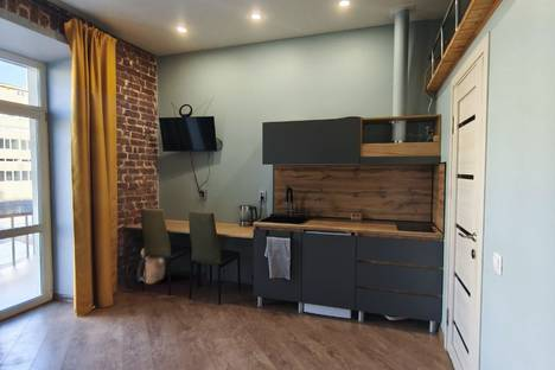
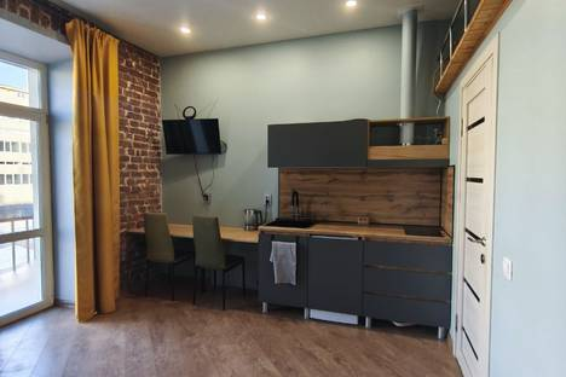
- backpack (151, 262)
